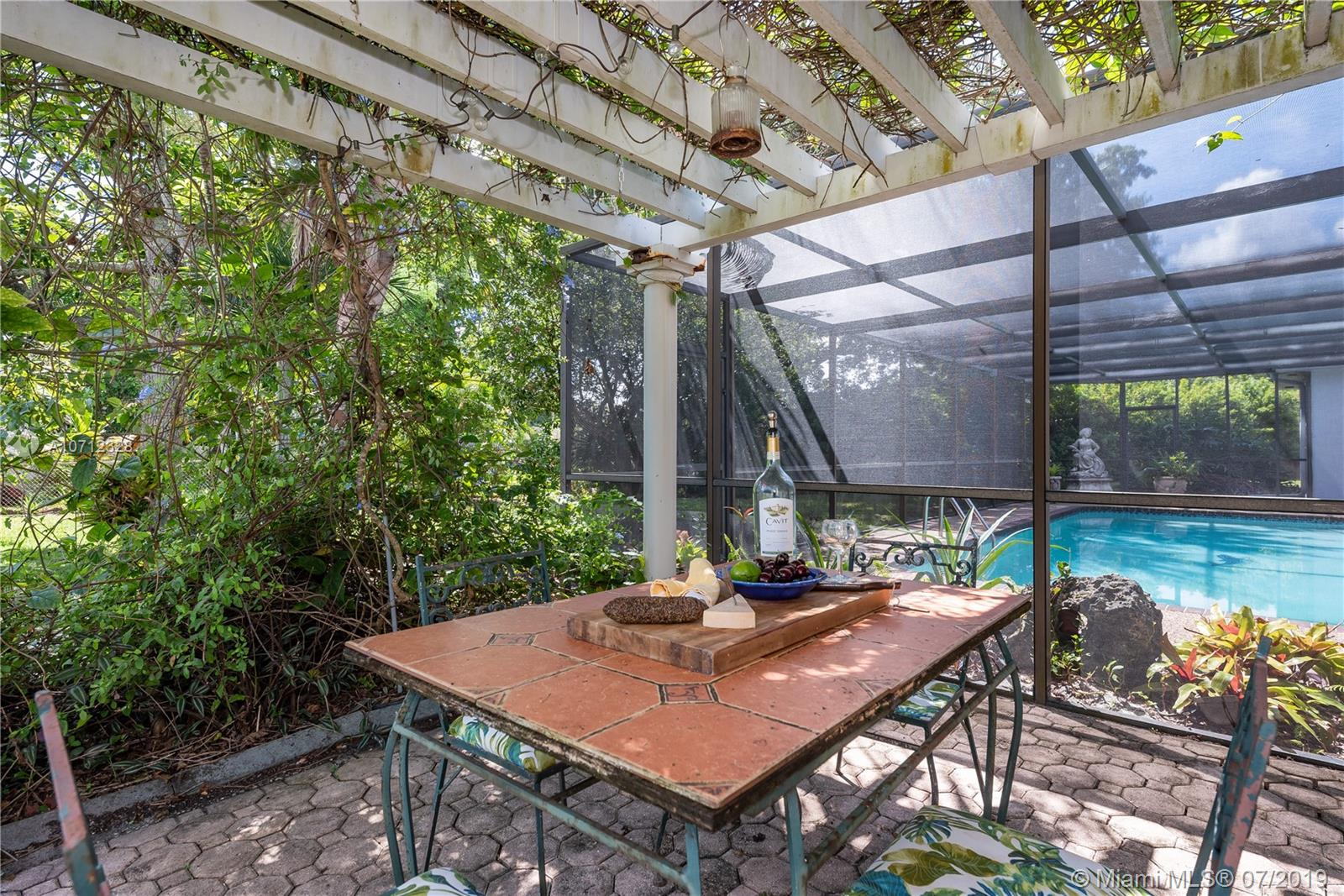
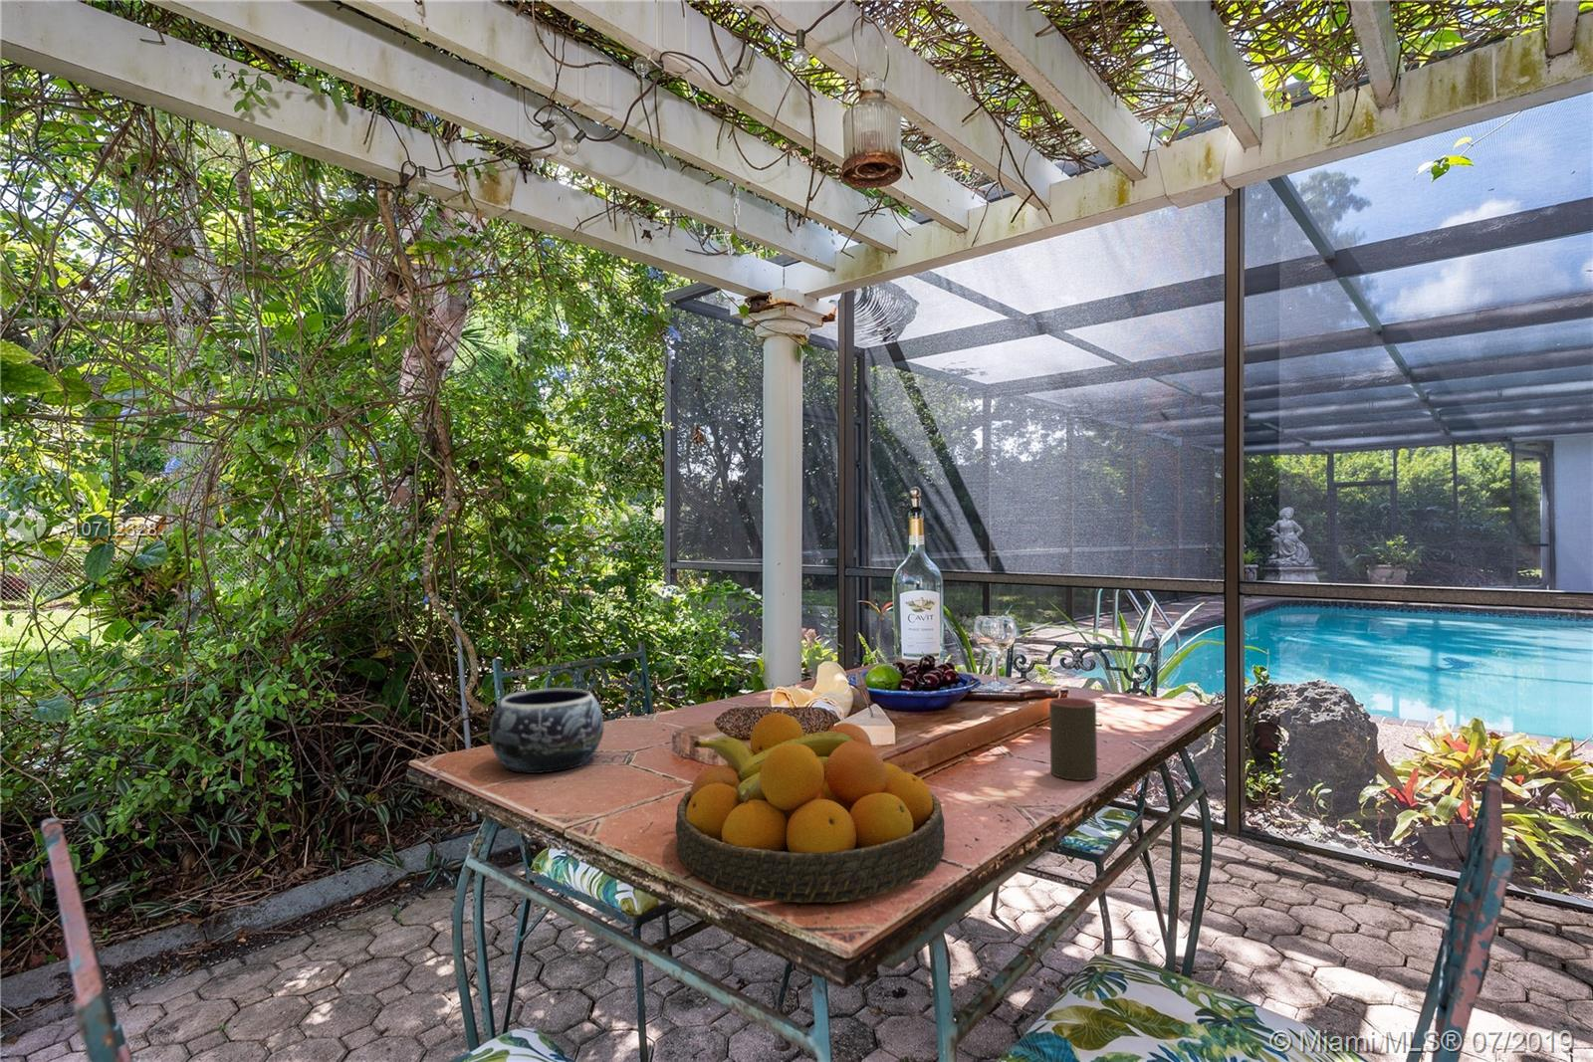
+ decorative bowl (548, 729)
+ fruit bowl (808, 785)
+ cup (1073, 737)
